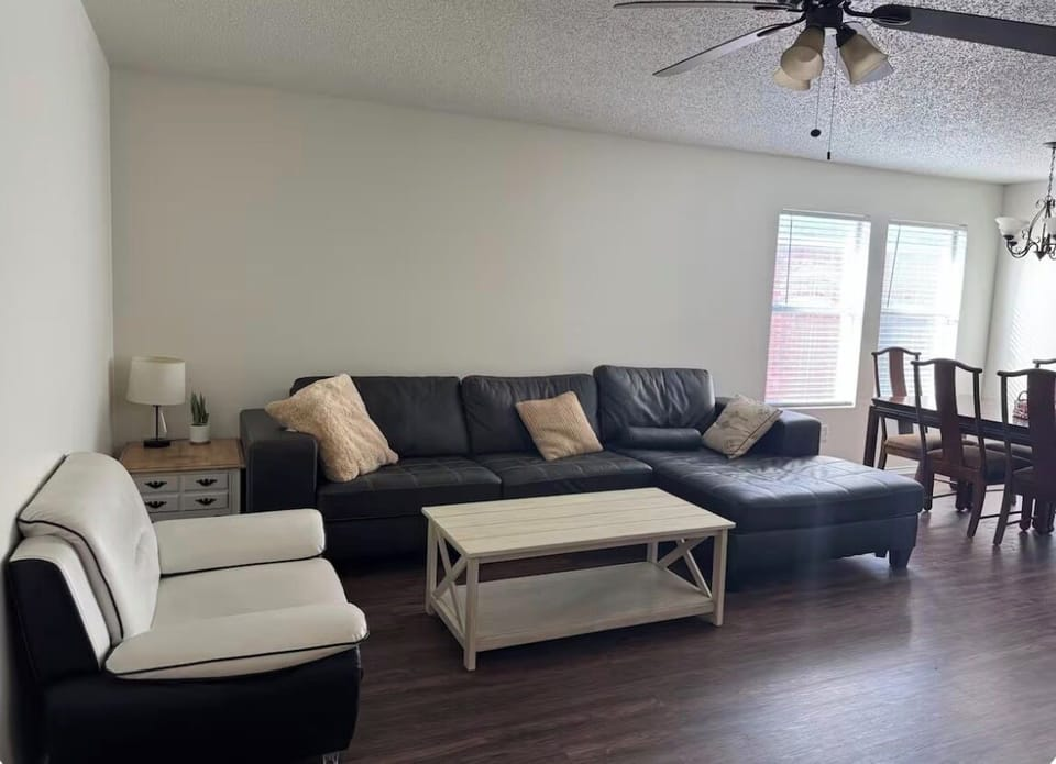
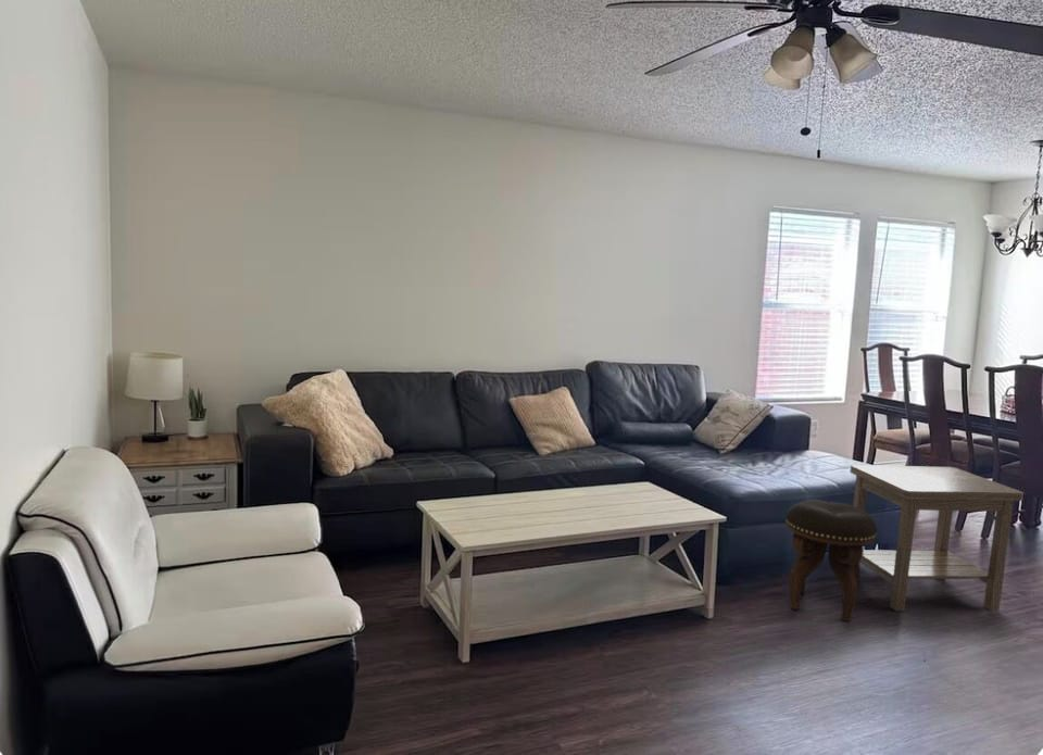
+ footstool (828, 556)
+ side table (935, 536)
